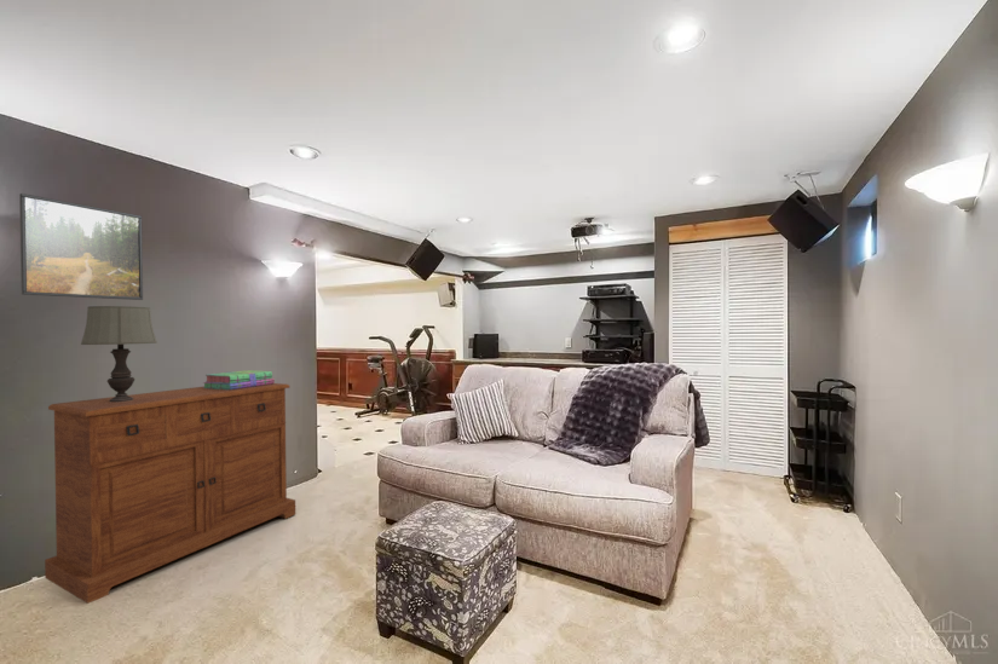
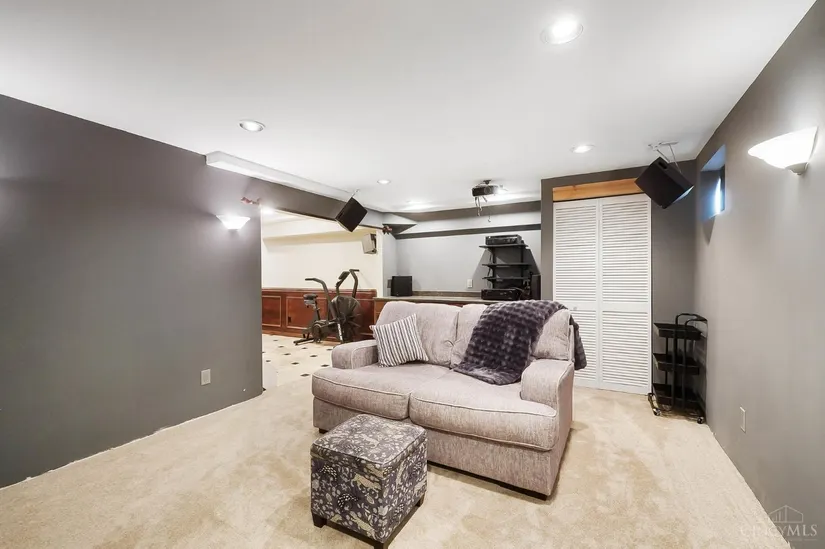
- sideboard (186, 467)
- table lamp (120, 353)
- stack of books (240, 379)
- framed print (86, 252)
